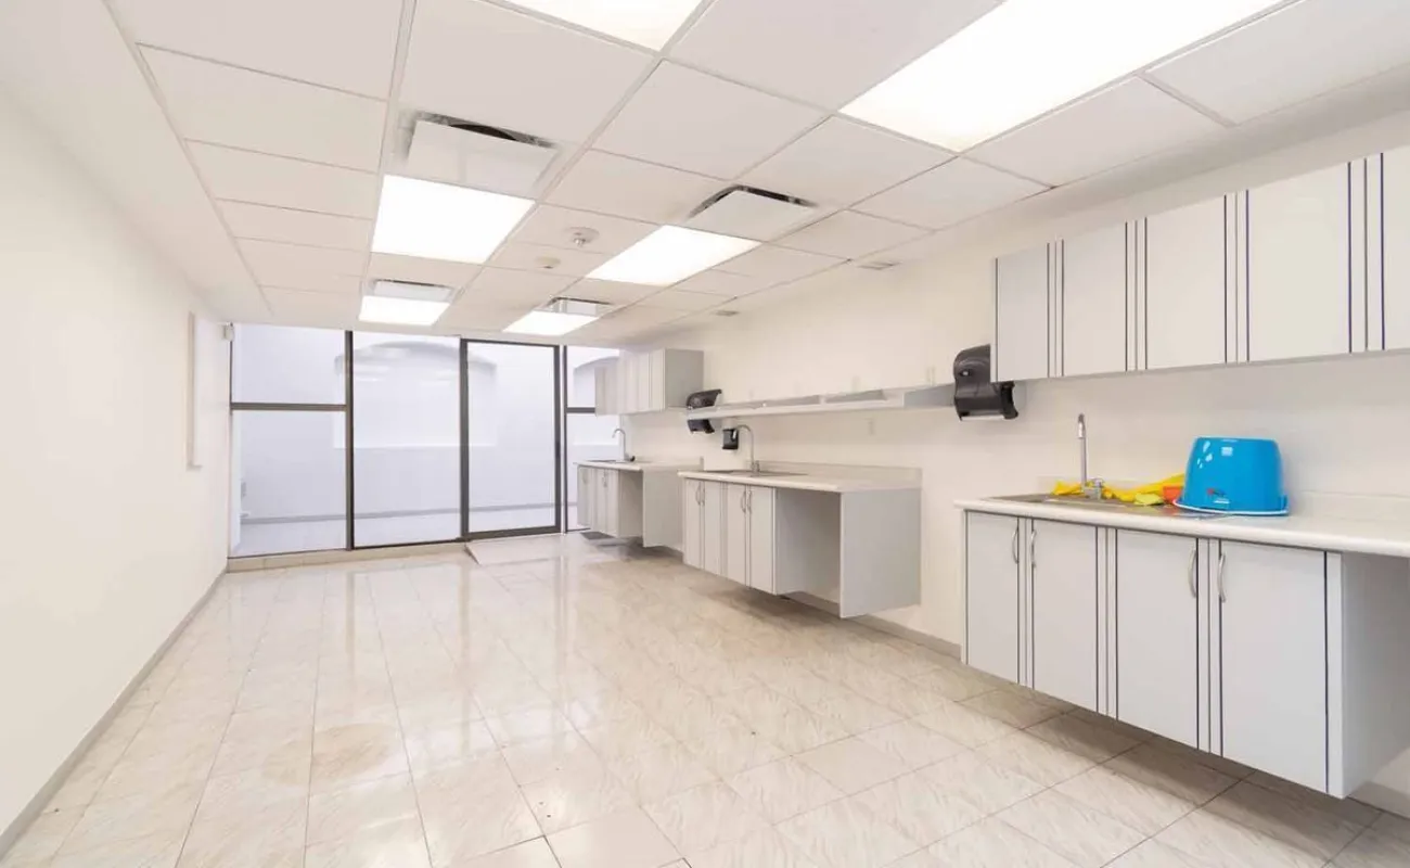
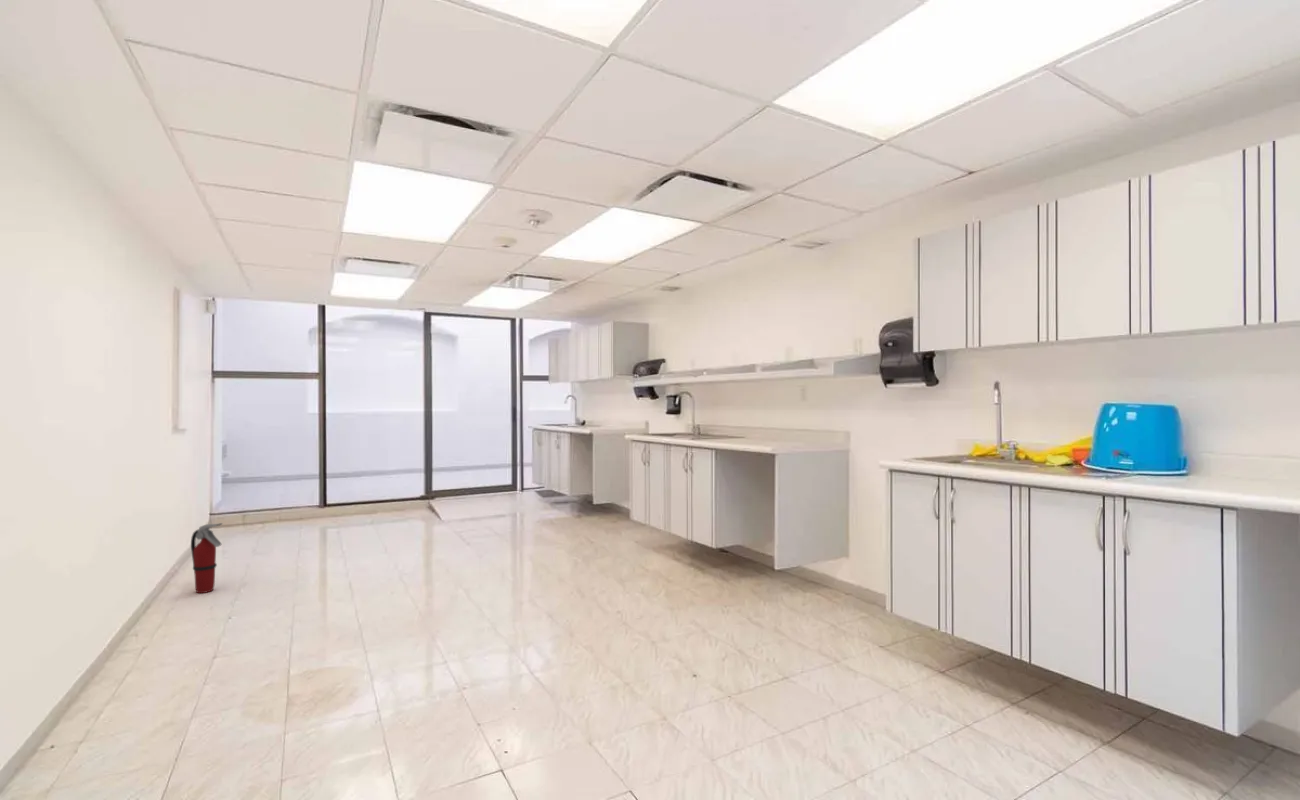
+ fire extinguisher (205, 556)
